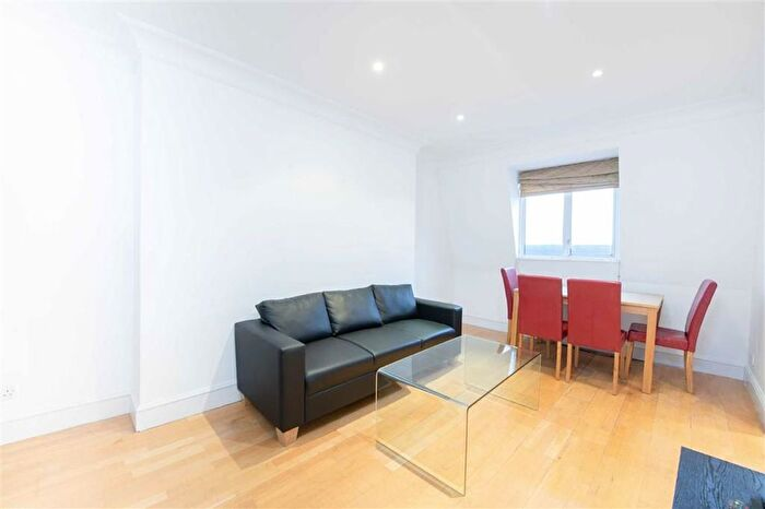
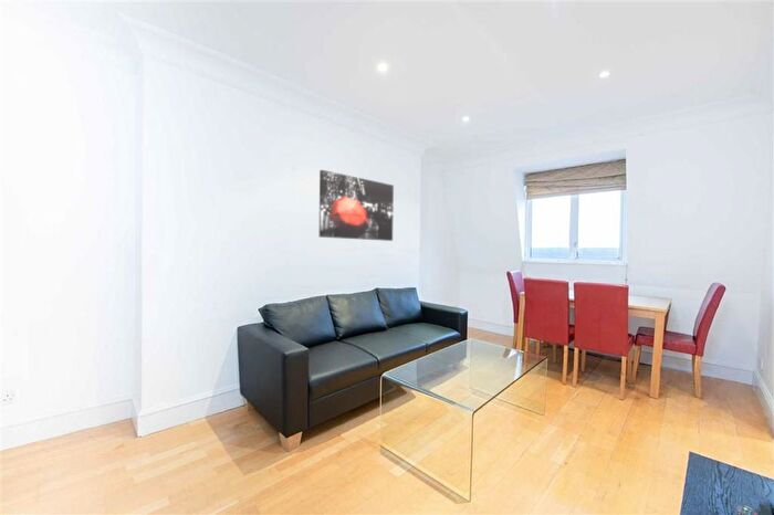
+ wall art (359, 208)
